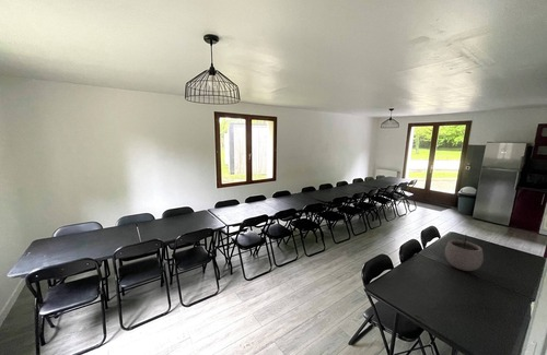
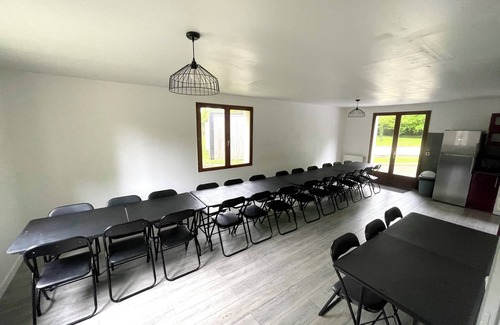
- plant pot (463, 251)
